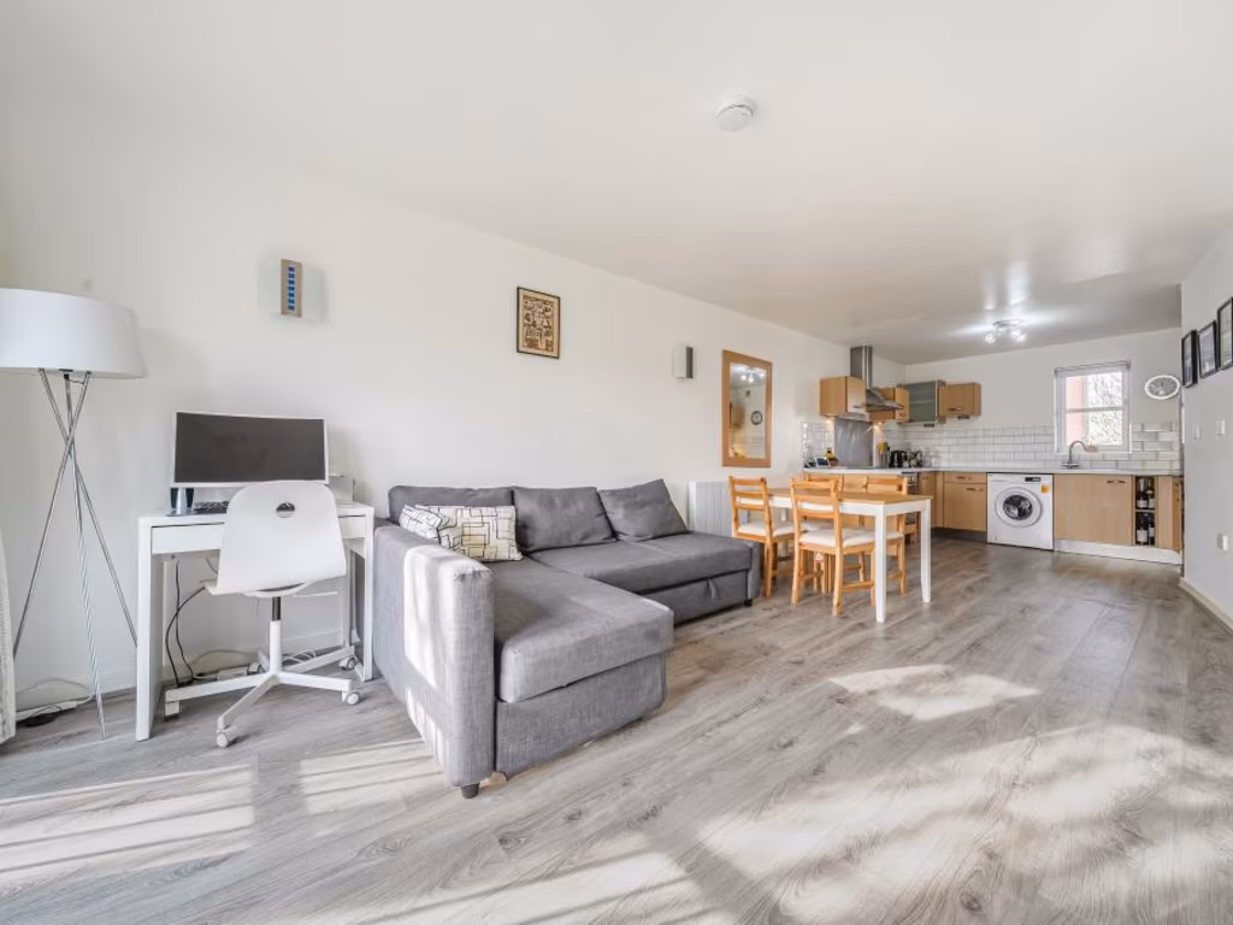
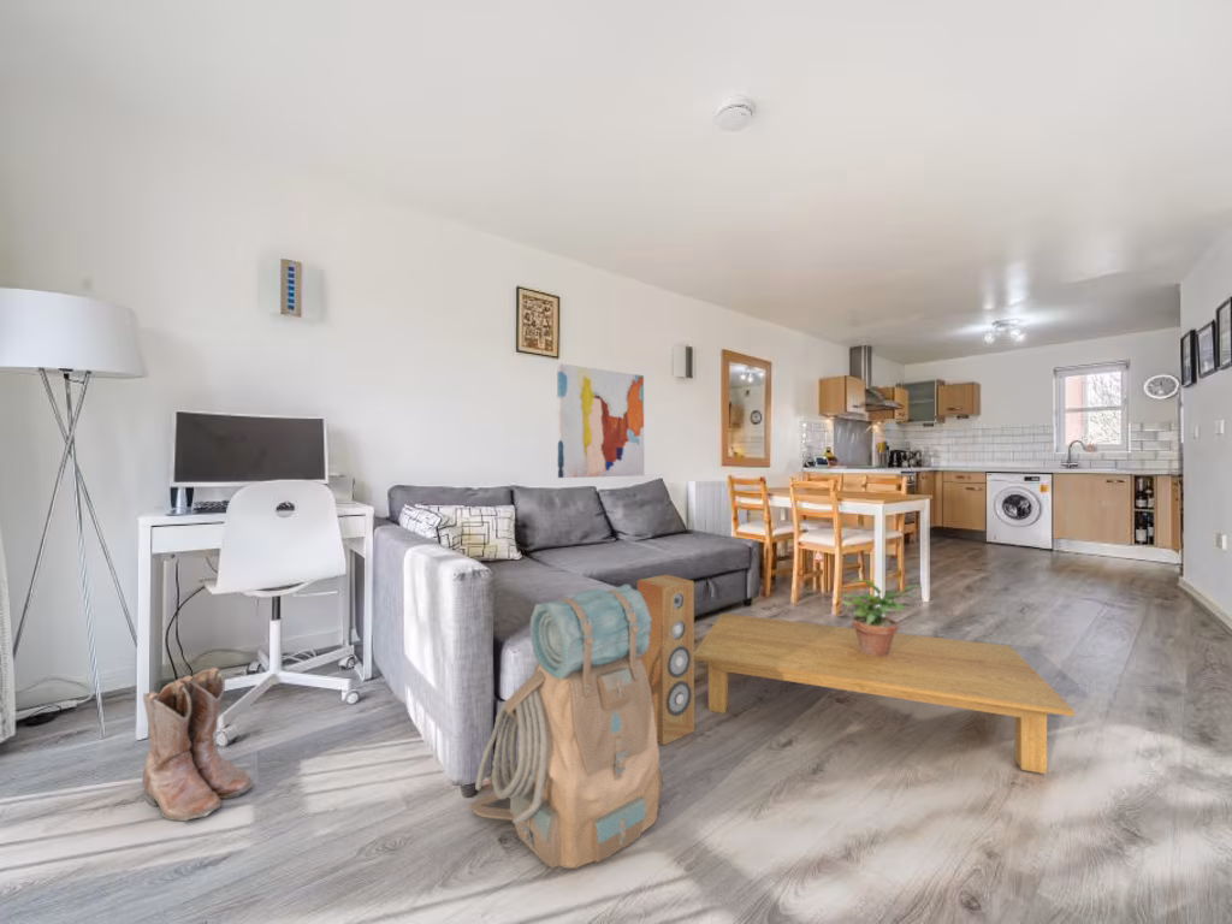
+ speaker (665, 654)
+ coffee table (854, 679)
+ backpack (578, 700)
+ boots (199, 735)
+ potted plant (879, 612)
+ wall art (603, 422)
